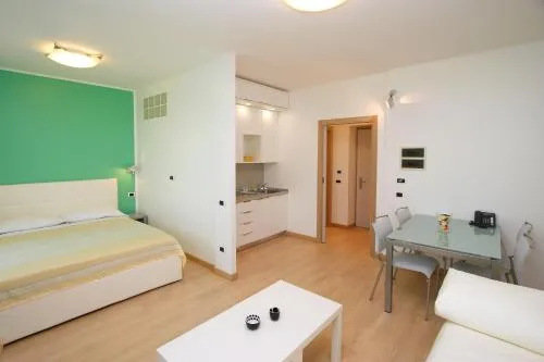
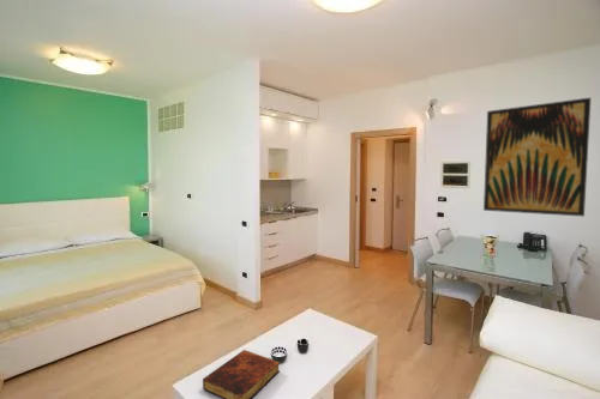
+ book (242, 375)
+ wall art (532, 159)
